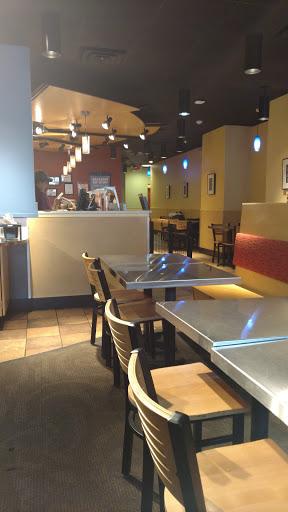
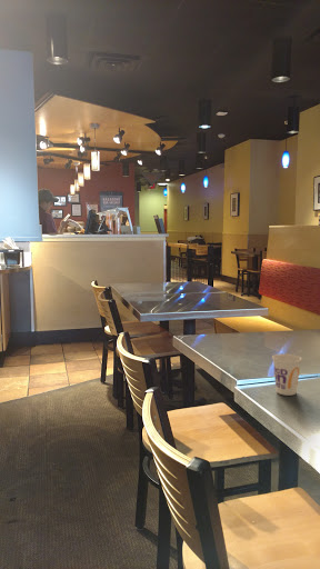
+ cup (286, 375)
